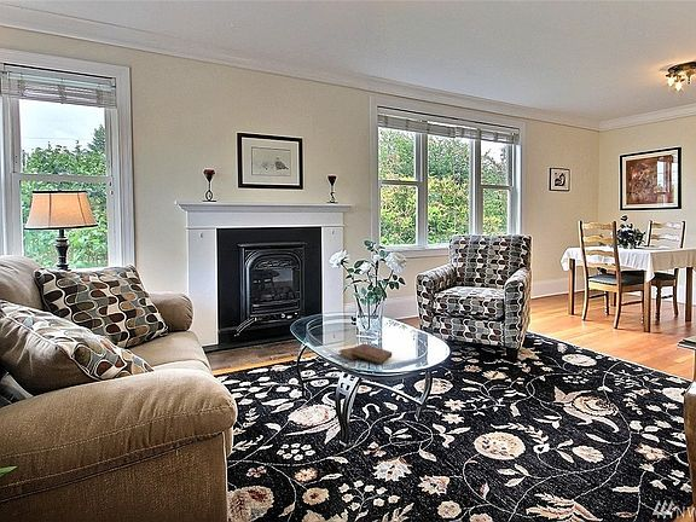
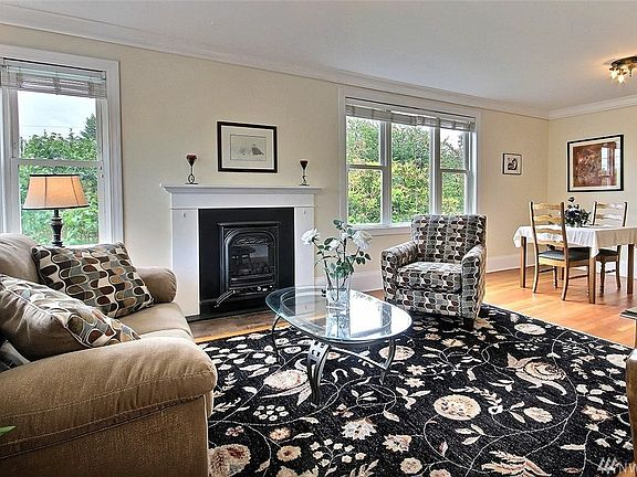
- book (367, 352)
